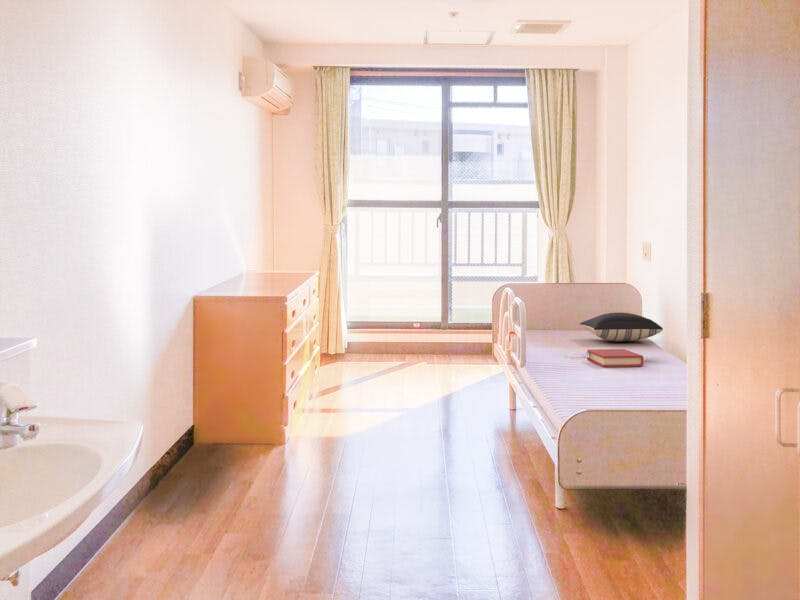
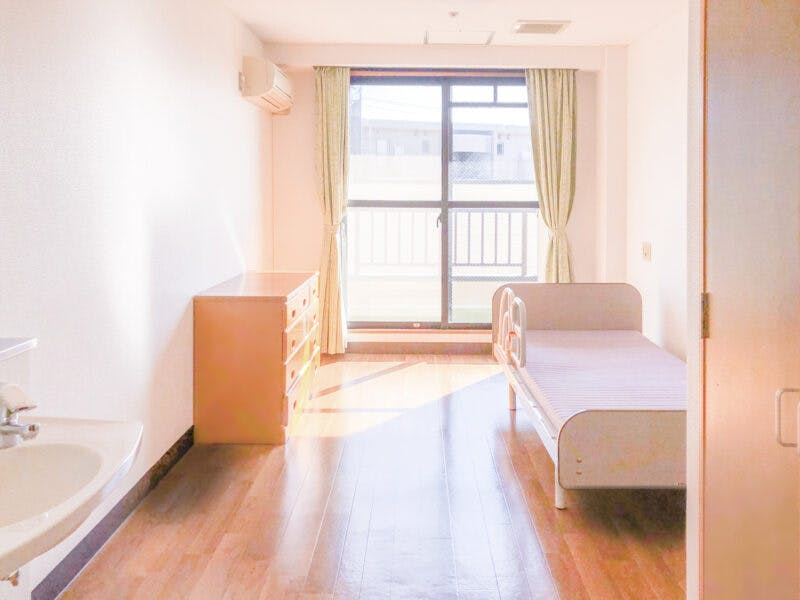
- pillow (619, 326)
- hardback book (614, 357)
